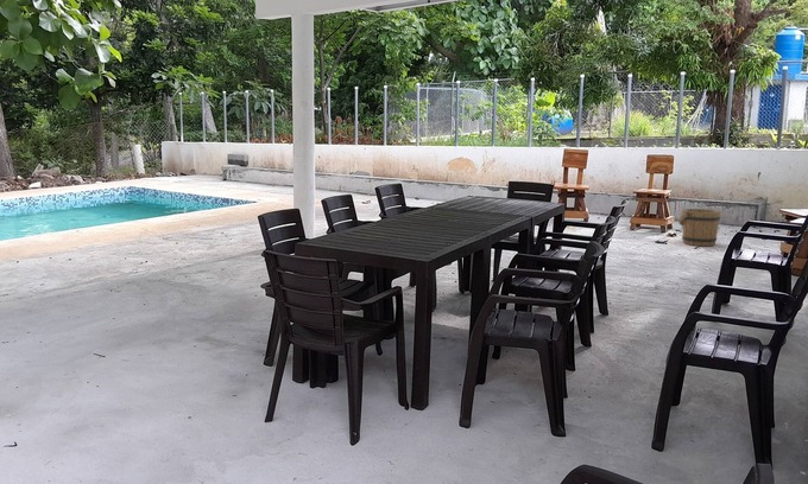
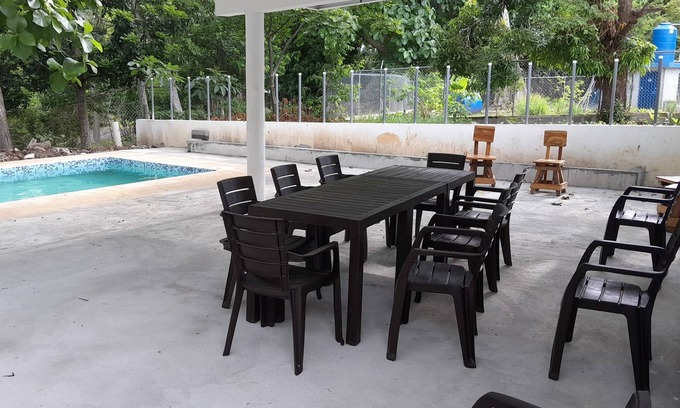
- bucket (699, 227)
